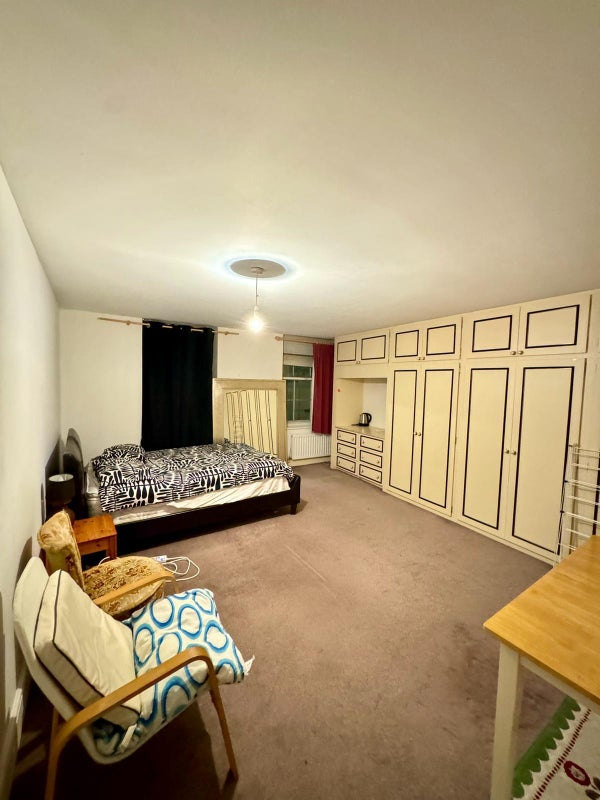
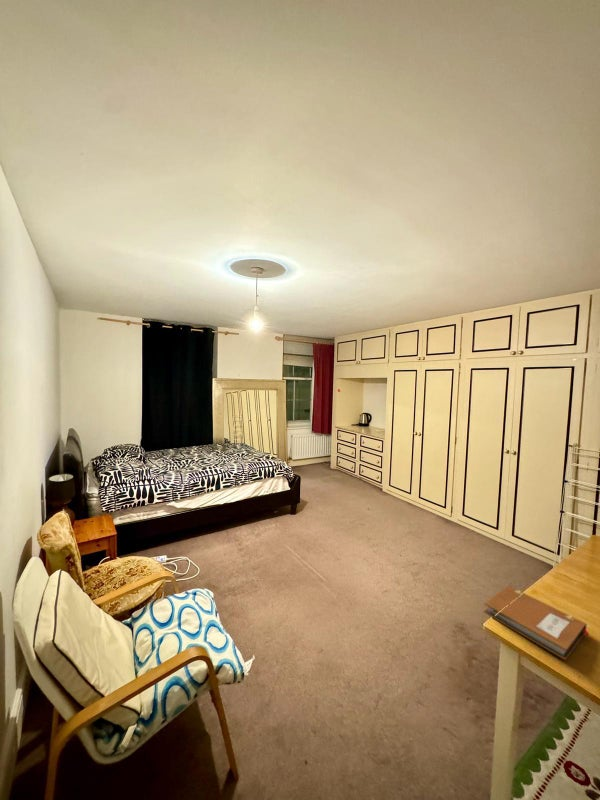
+ notebook (535, 618)
